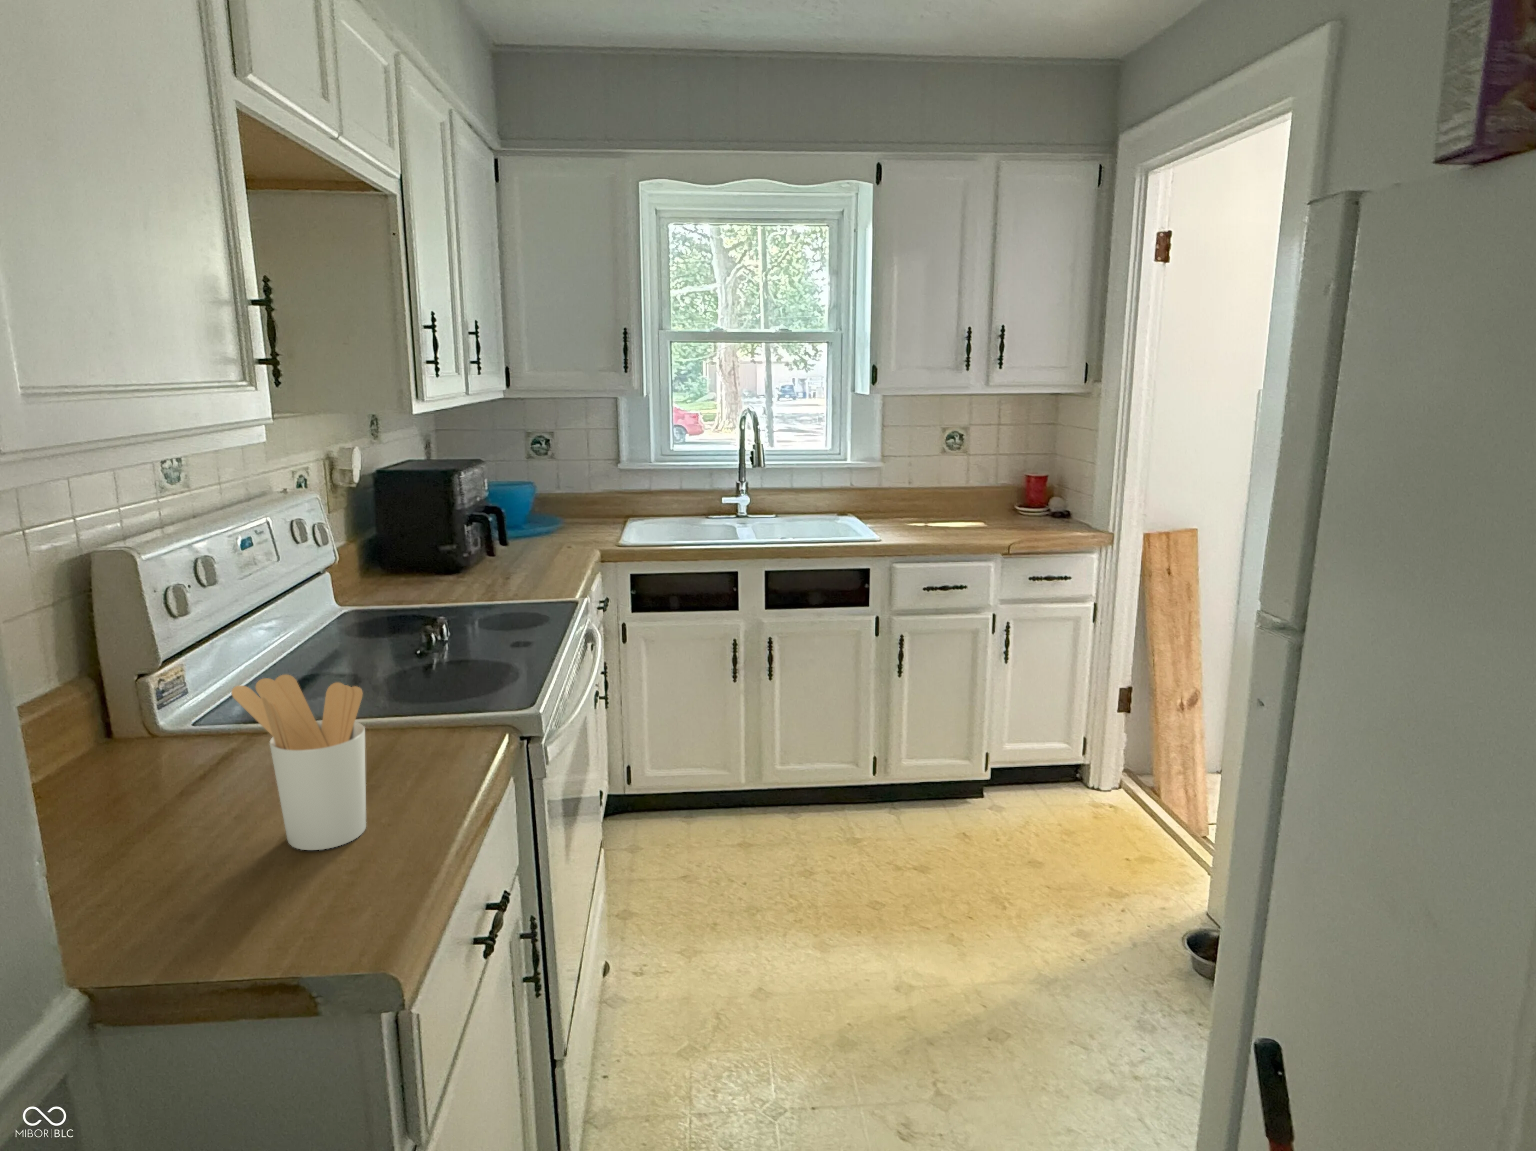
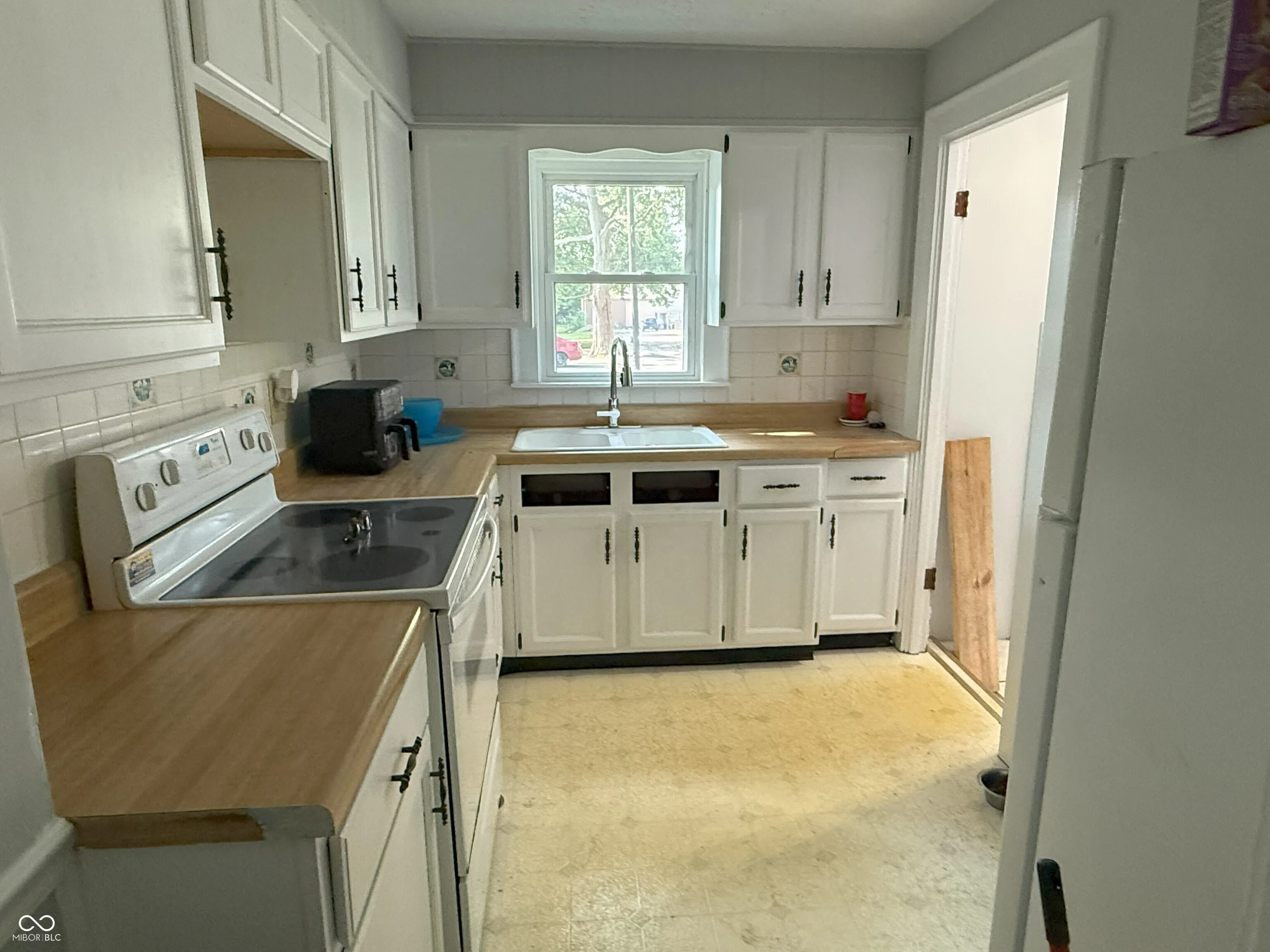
- utensil holder (304, 756)
